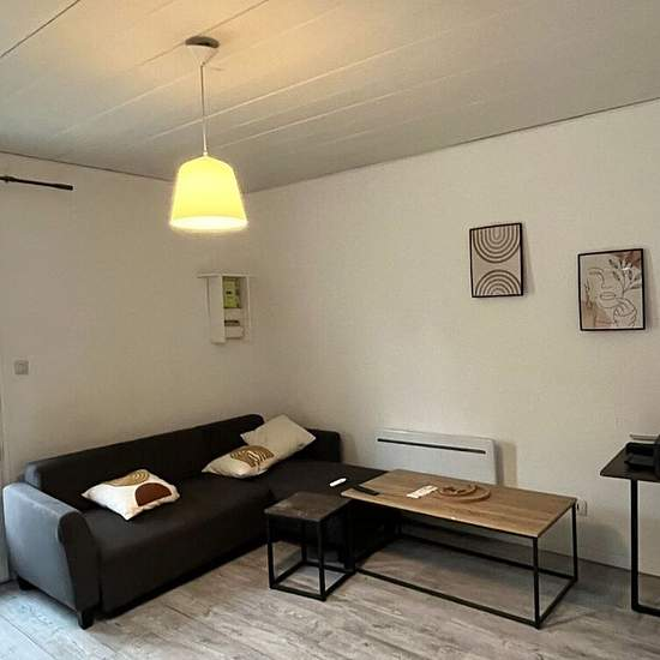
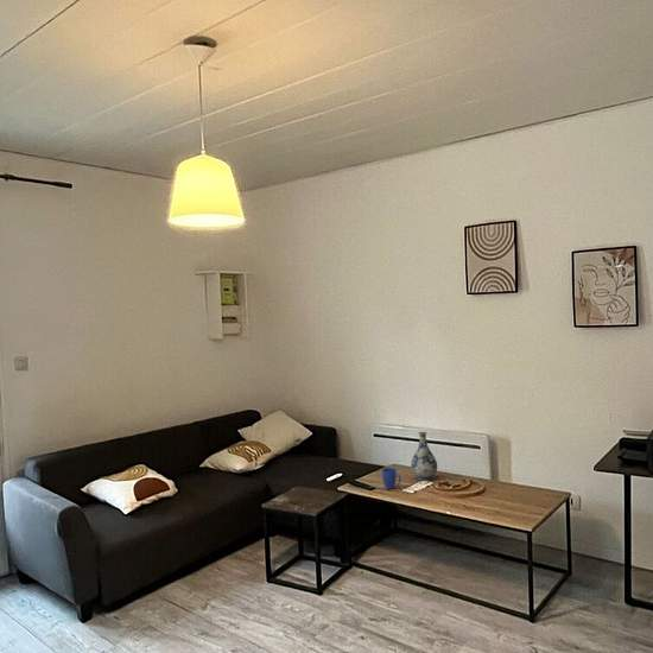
+ vase (424, 455)
+ mug (392, 478)
